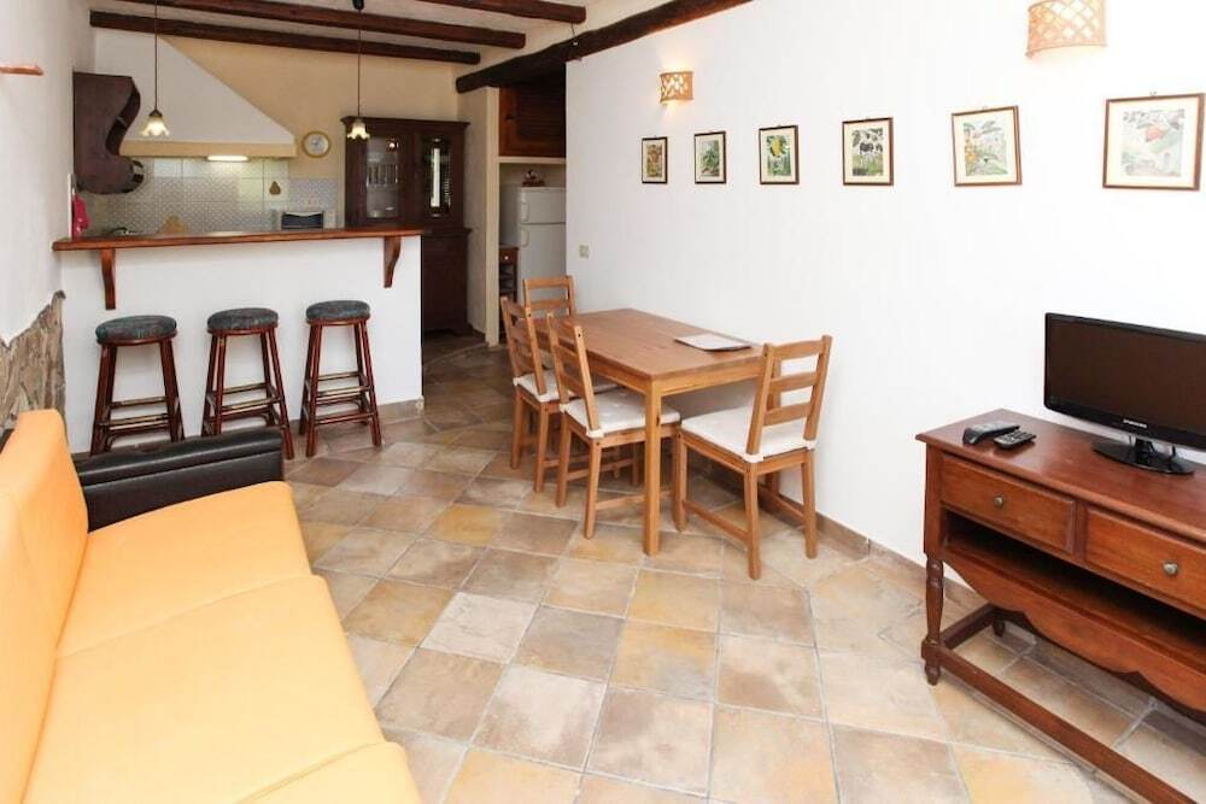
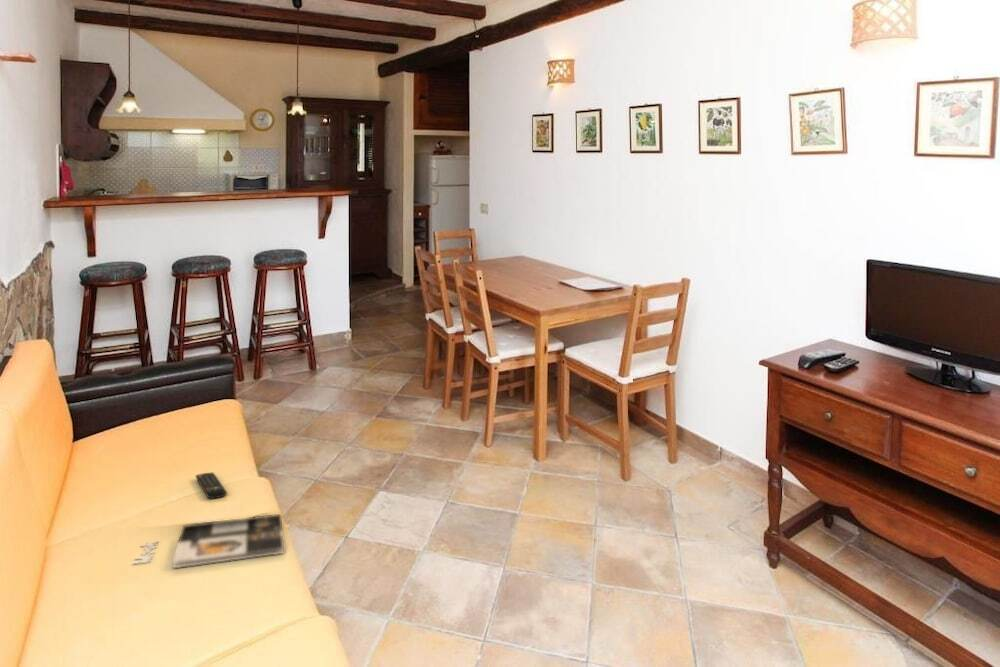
+ magazine (212, 541)
+ remote control (210, 485)
